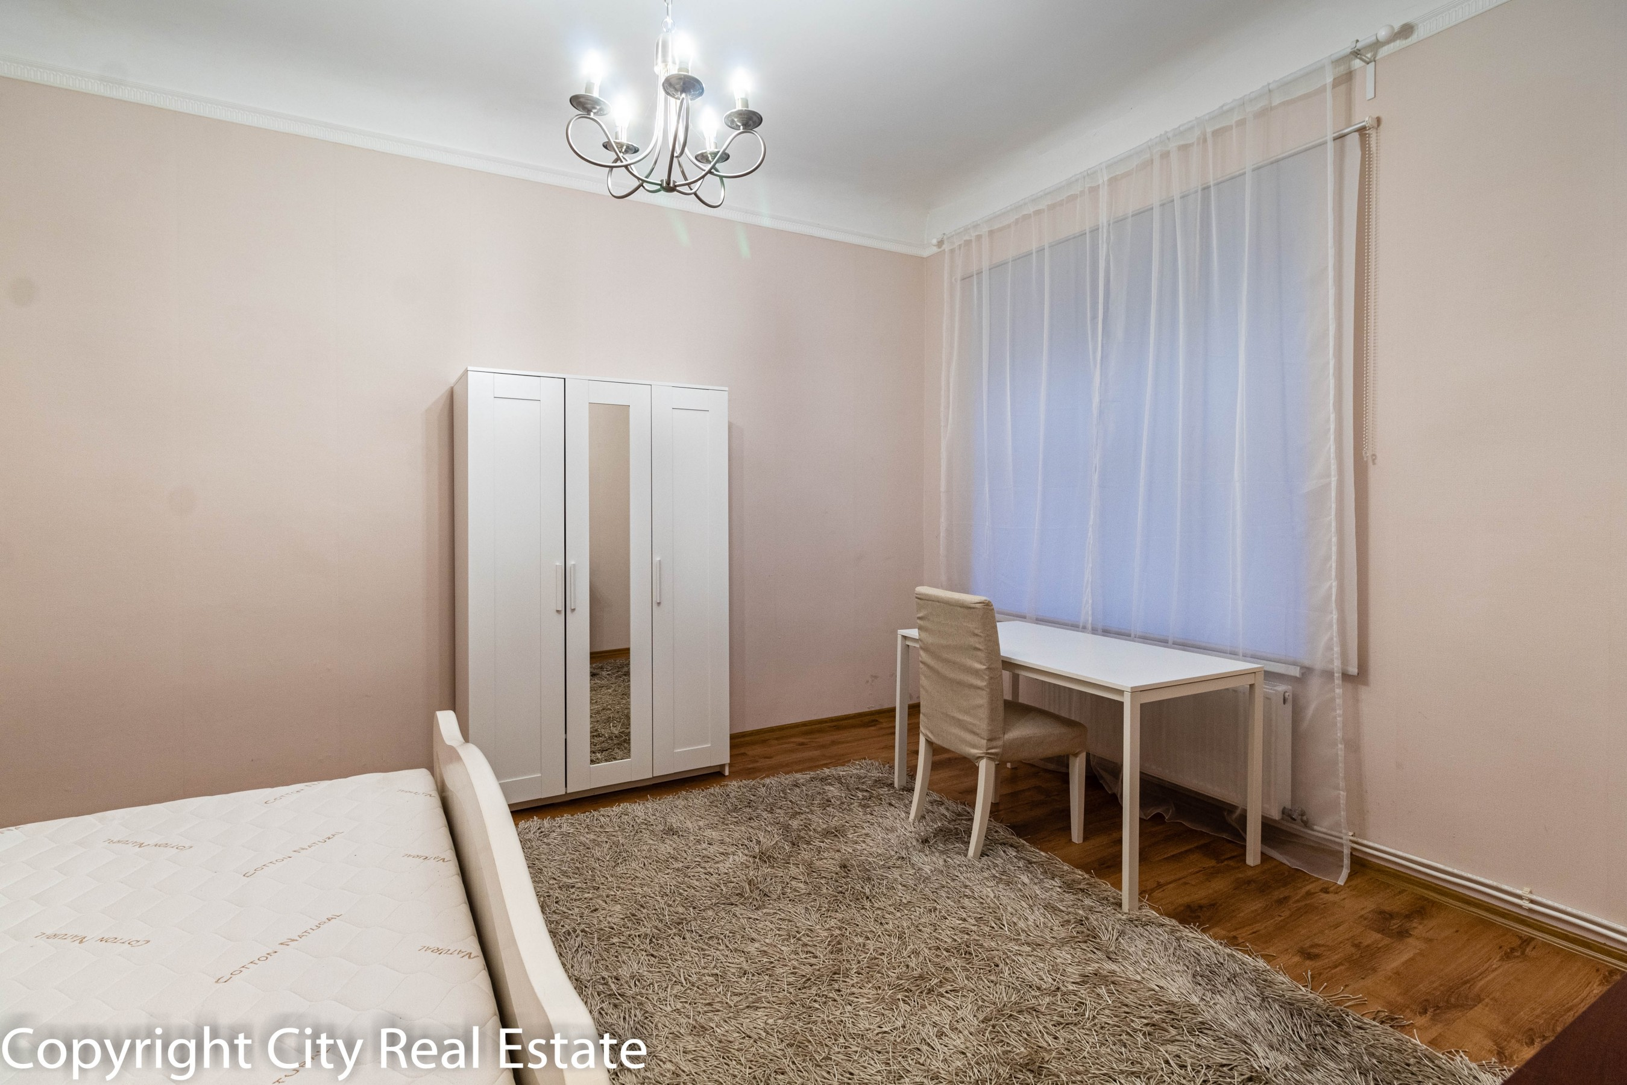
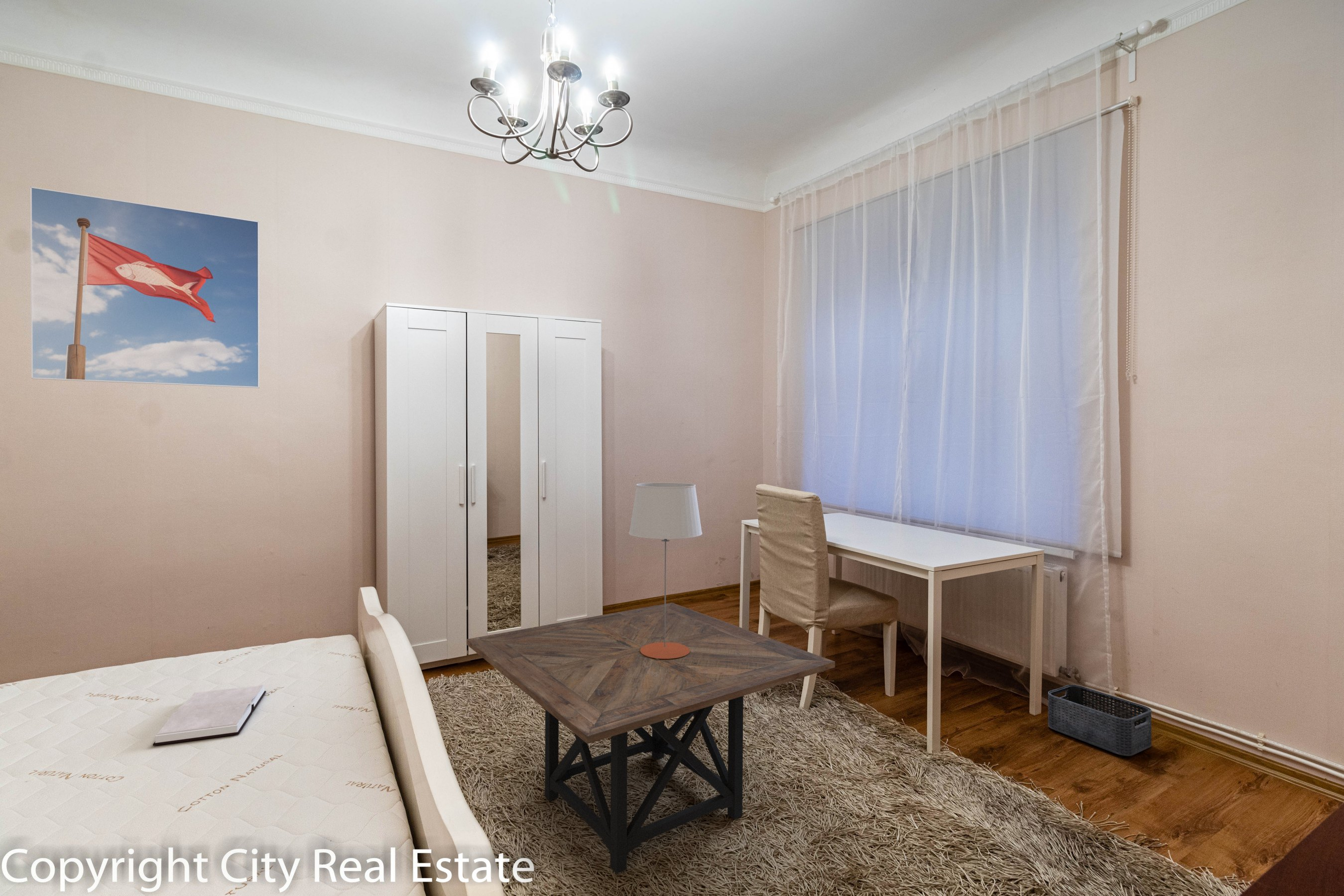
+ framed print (153, 295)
+ table lamp (665, 567)
+ storage bin (1098, 718)
+ side table (641, 728)
+ hardback book (215, 710)
